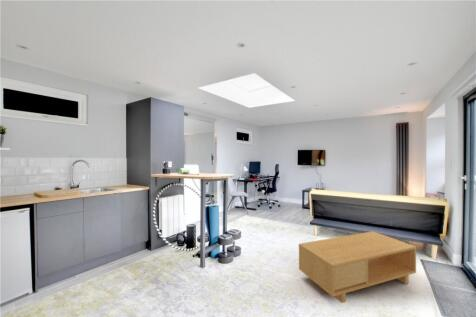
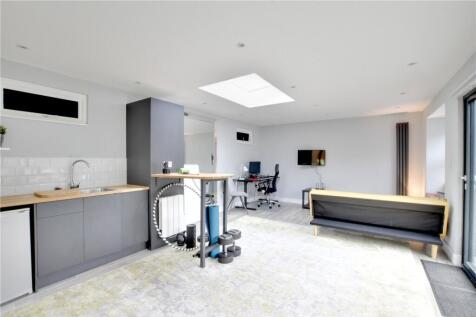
- coffee table (356, 262)
